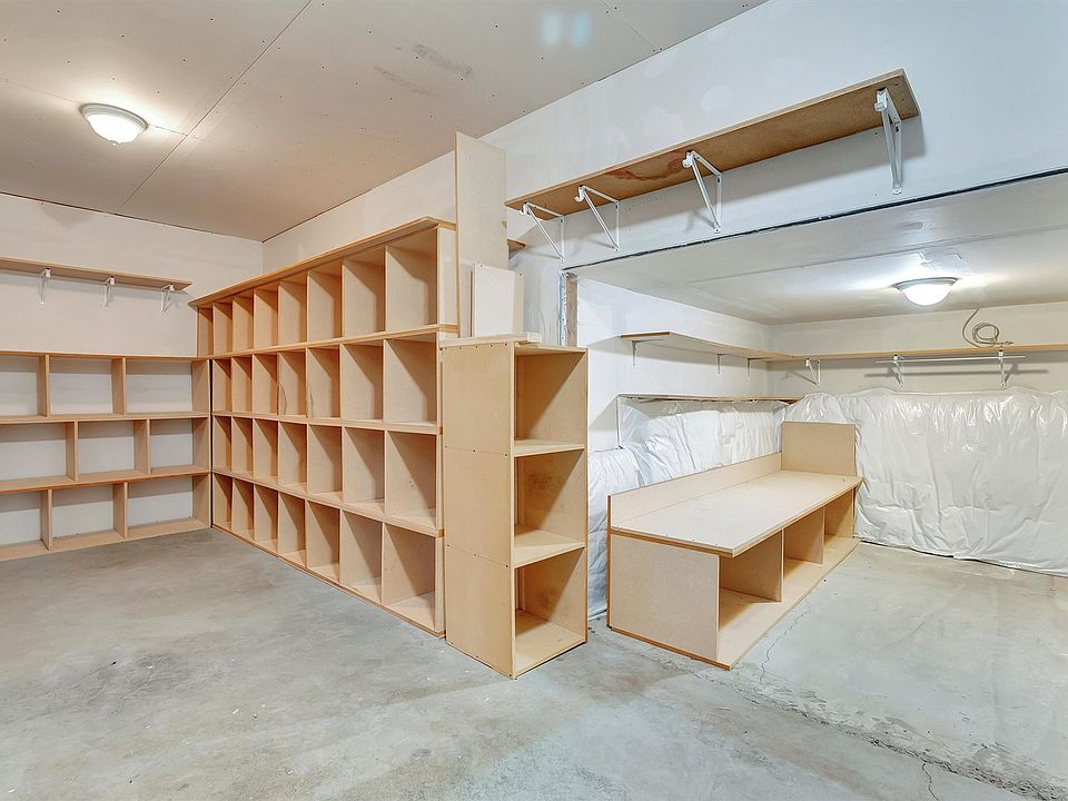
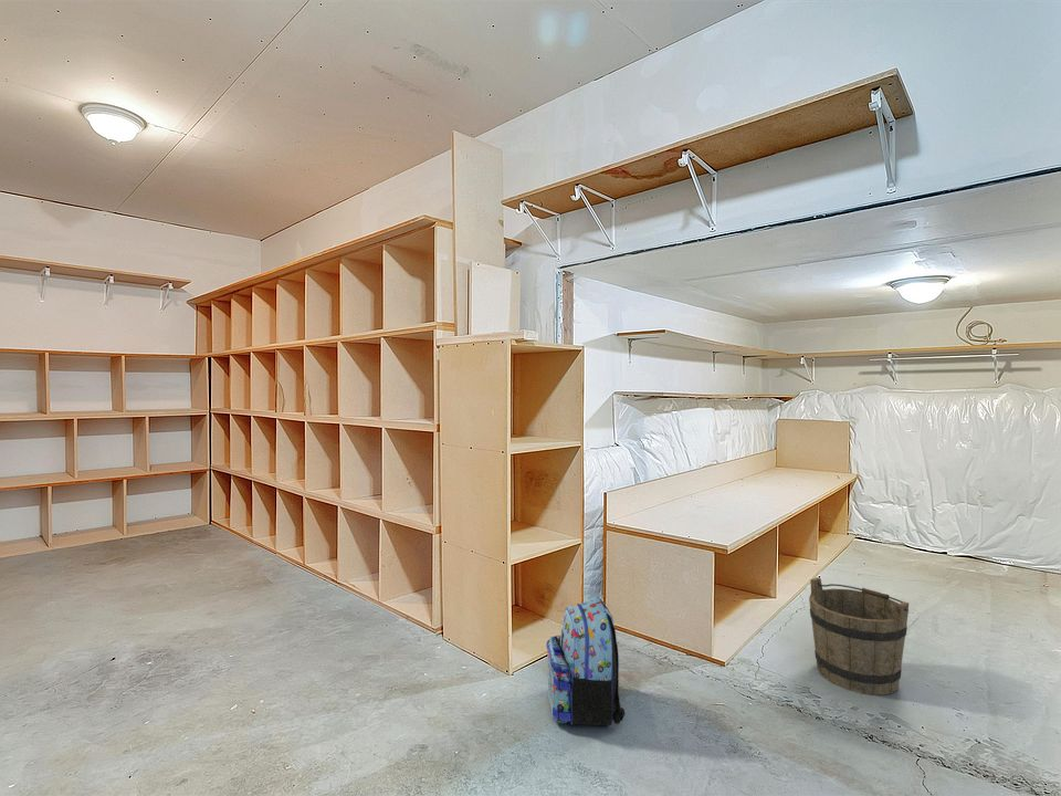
+ bucket (857, 632)
+ backpack (582, 653)
